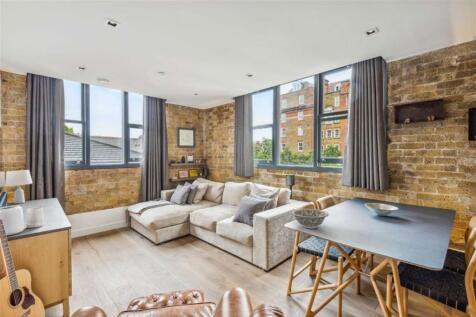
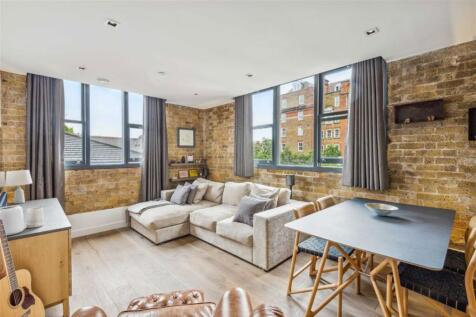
- decorative bowl (309, 219)
